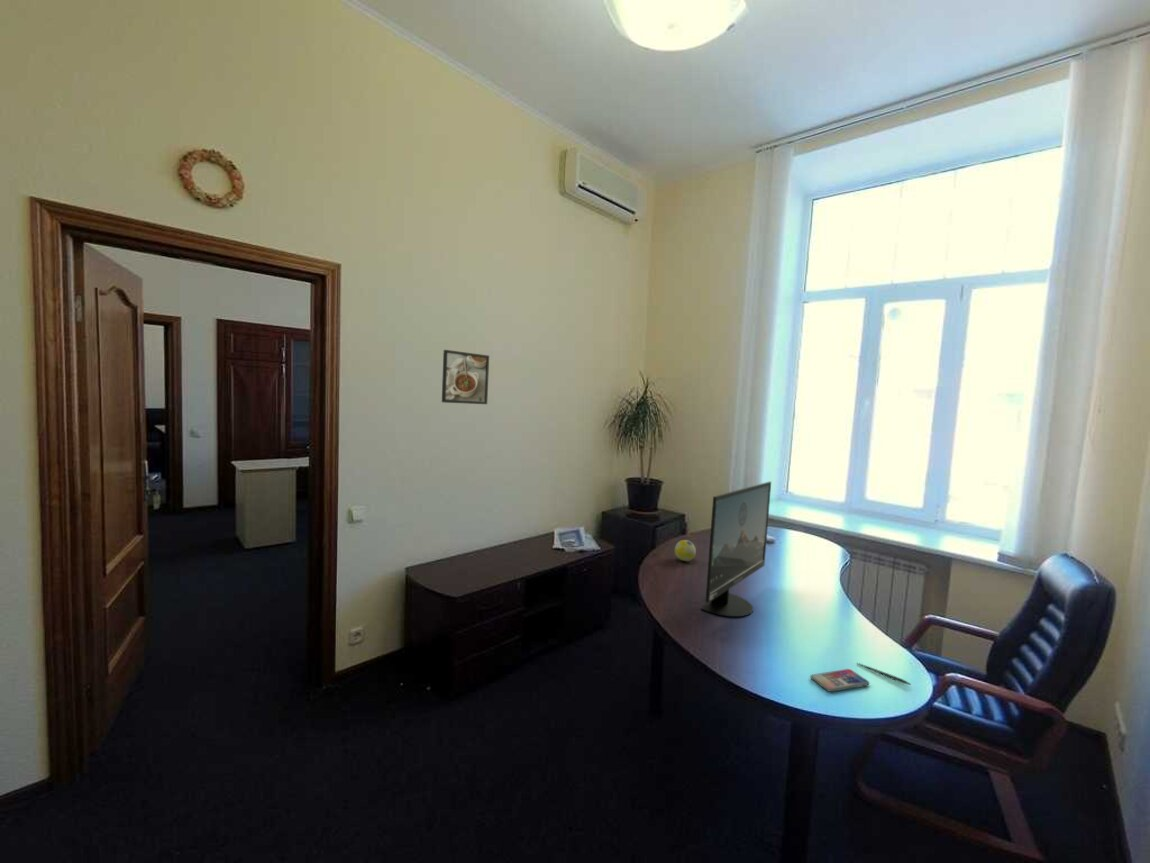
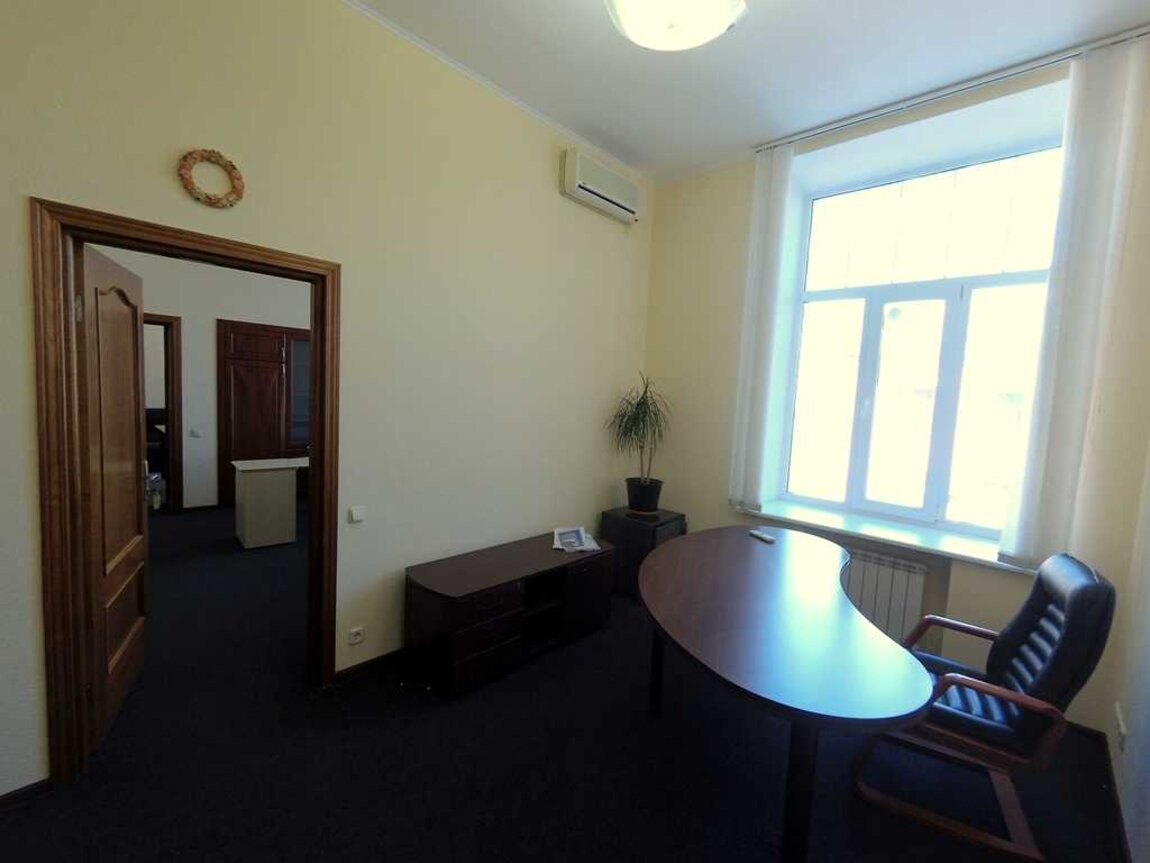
- smartphone (839, 679)
- pen (882, 672)
- decorative ball (685, 550)
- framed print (466, 378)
- monitor (737, 547)
